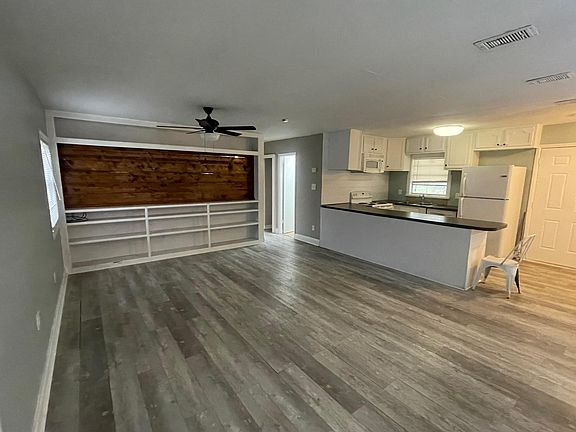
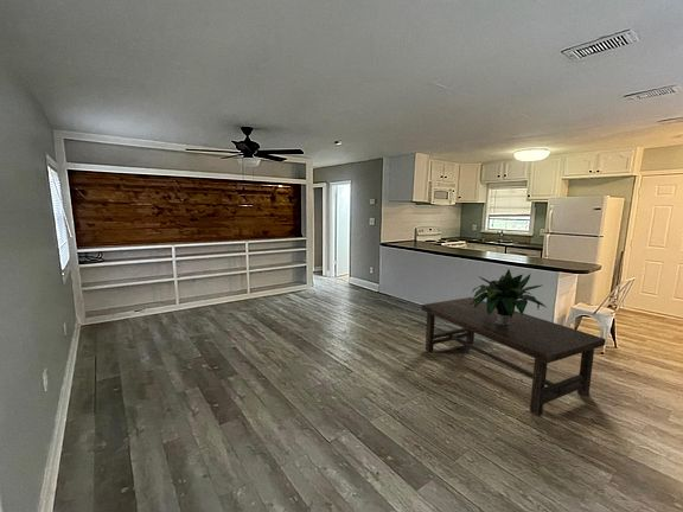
+ potted plant (506, 296)
+ coffee table (499, 343)
